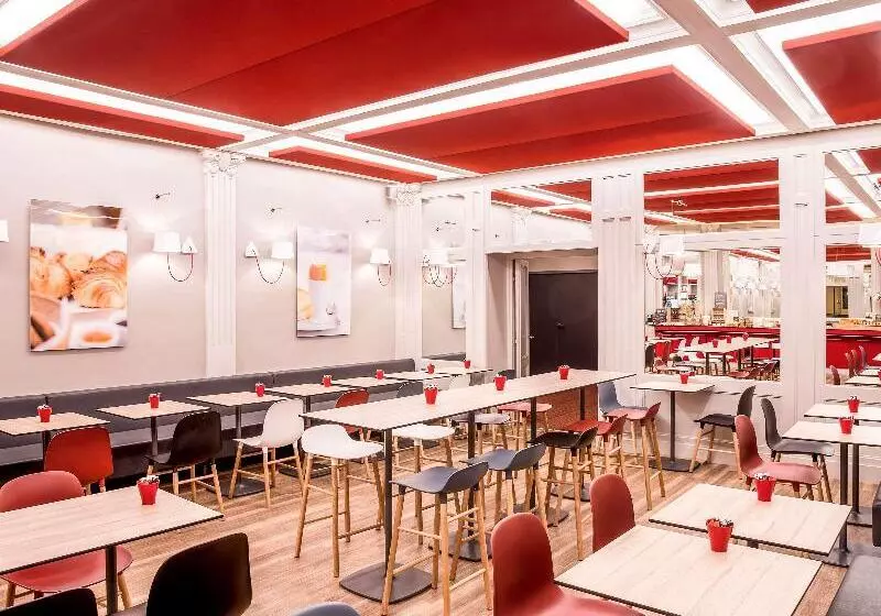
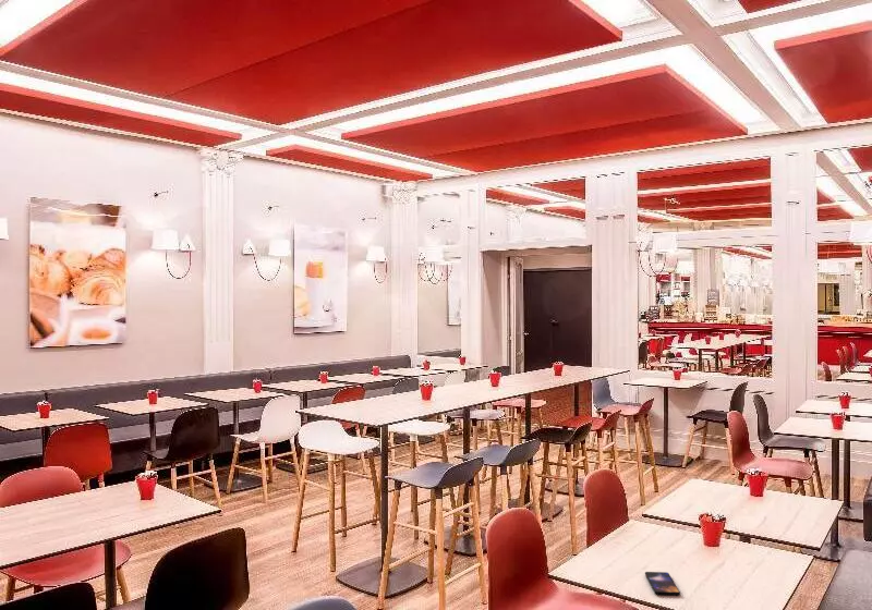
+ smartphone (662, 583)
